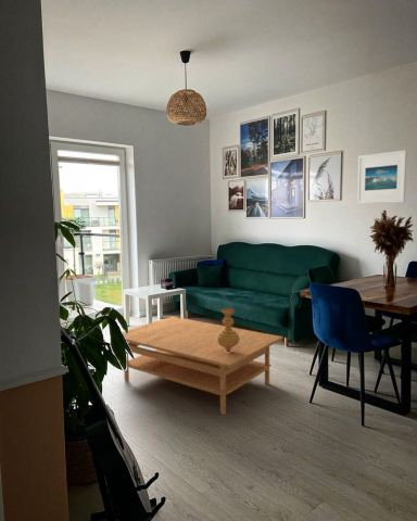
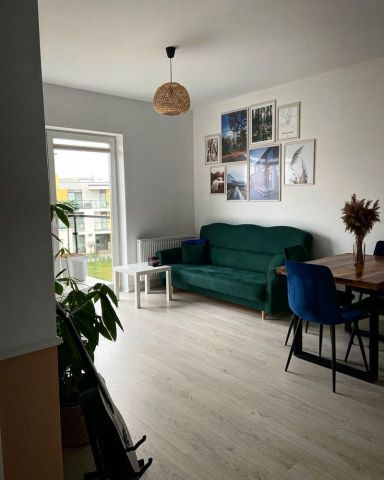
- vase (228, 330)
- coffee table (195, 359)
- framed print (380, 178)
